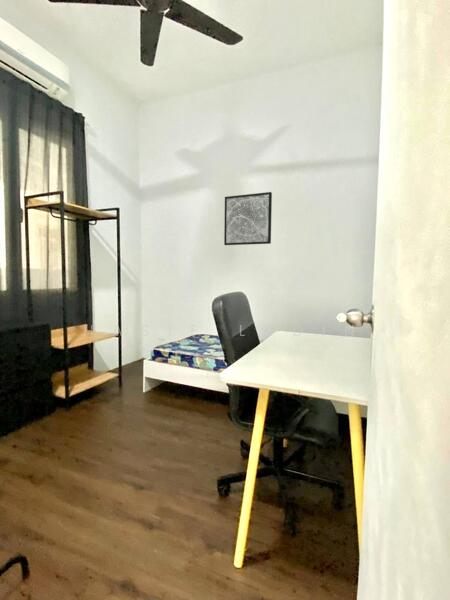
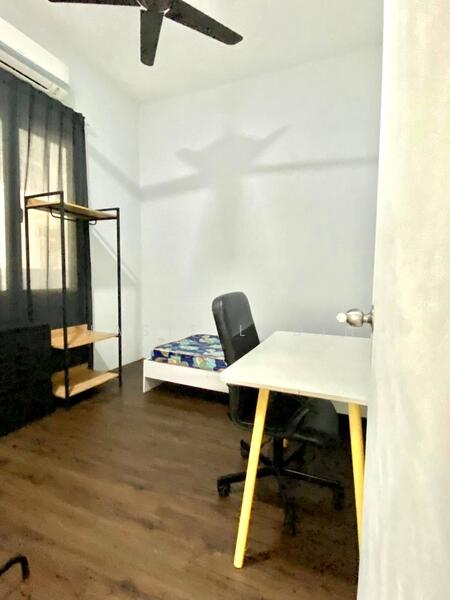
- wall art (247, 219)
